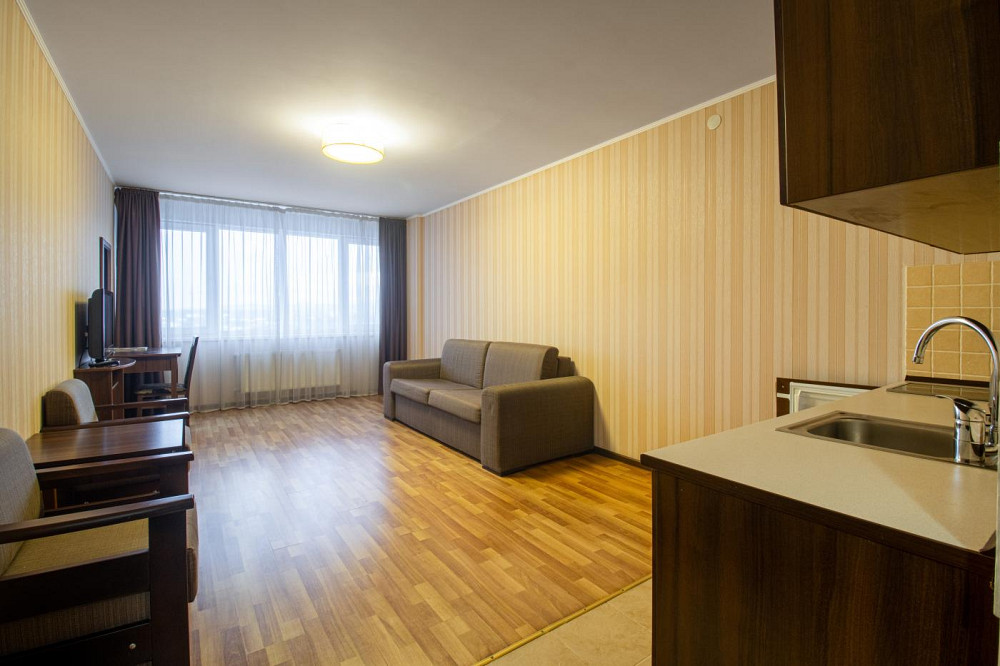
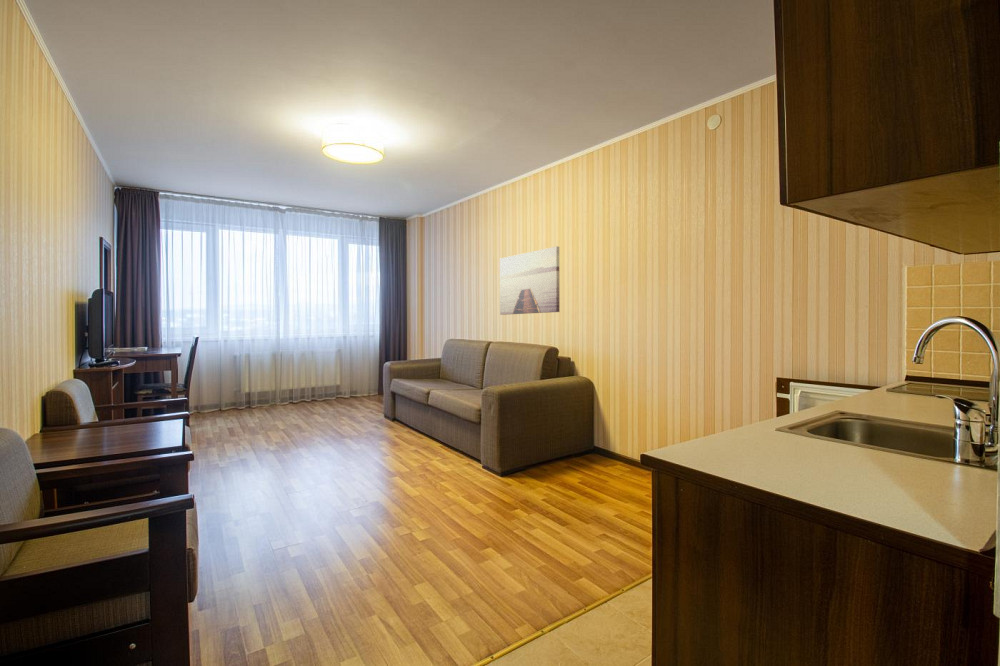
+ wall art (527, 283)
